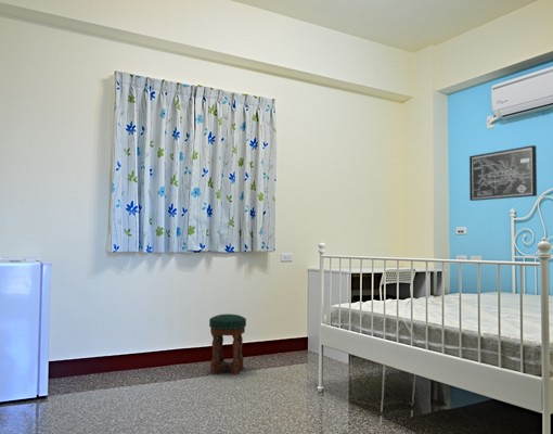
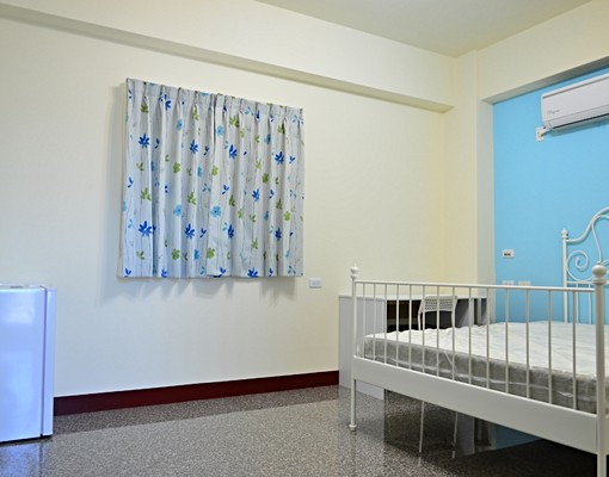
- wall art (501, 175)
- stool (222, 342)
